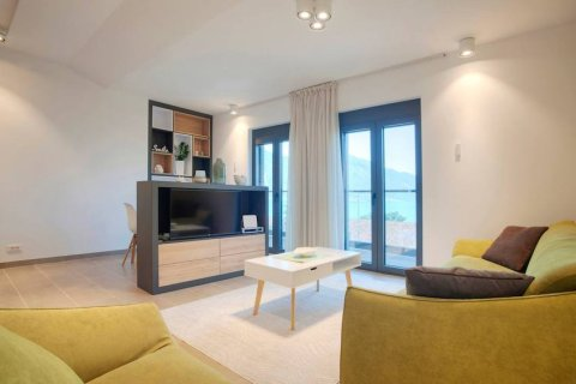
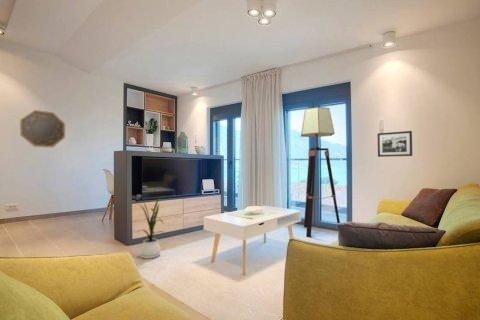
+ picture frame (394, 144)
+ house plant (151, 225)
+ home mirror (43, 129)
+ floor lamp (314, 170)
